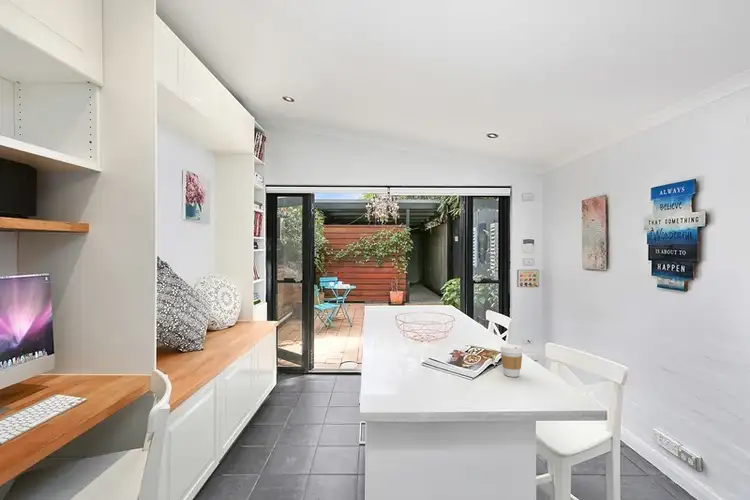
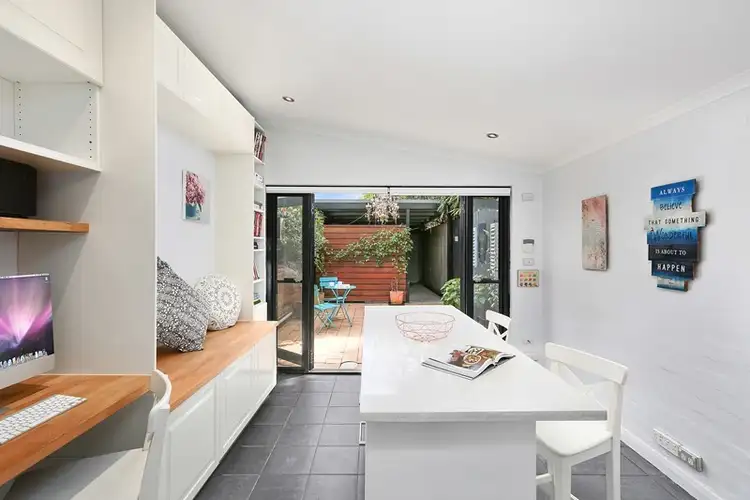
- coffee cup (511, 359)
